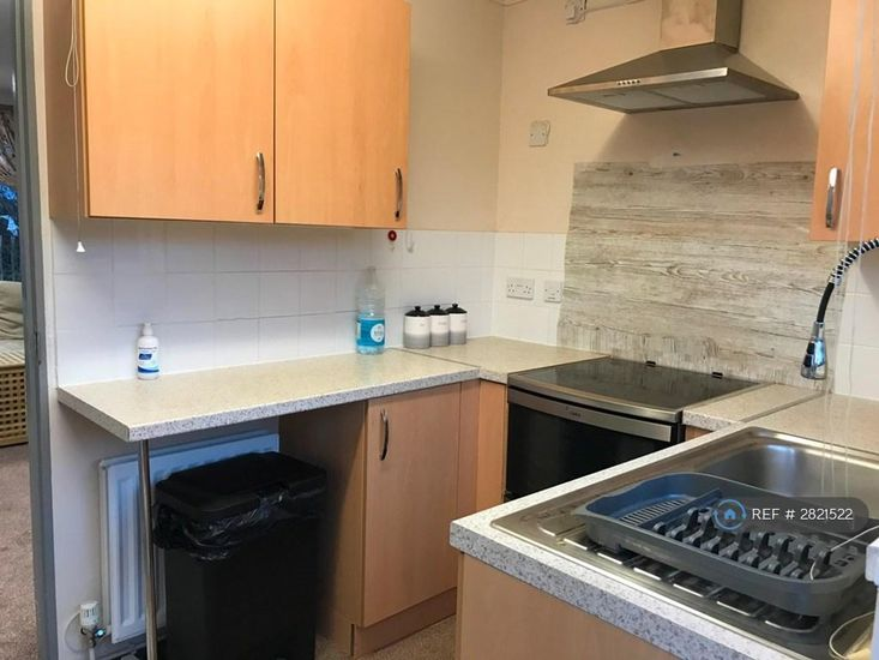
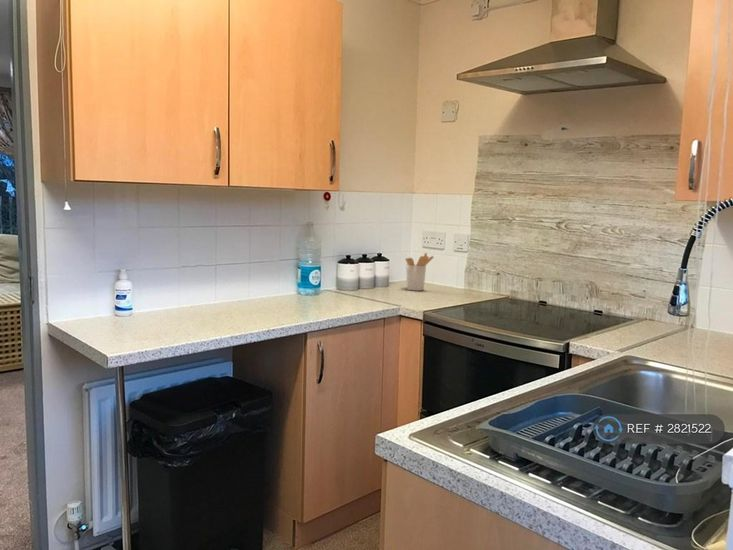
+ utensil holder (419, 271)
